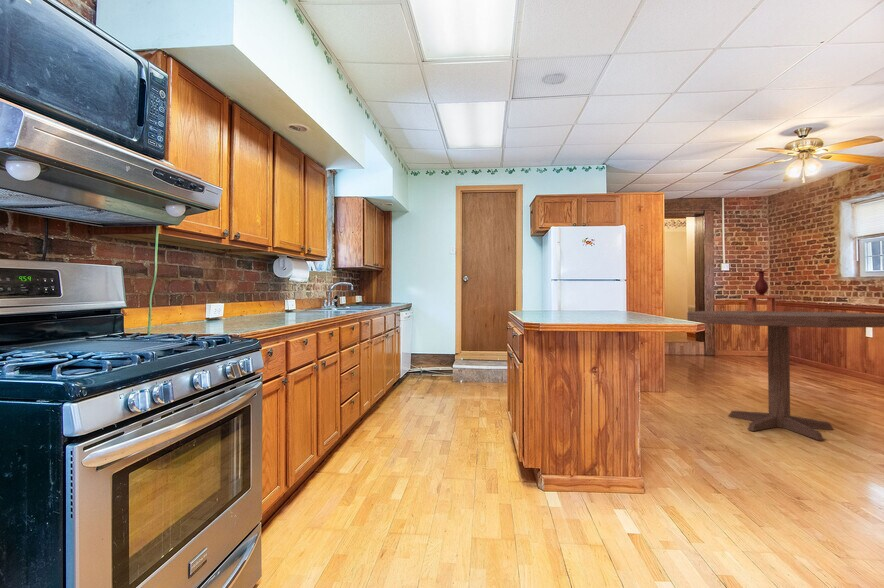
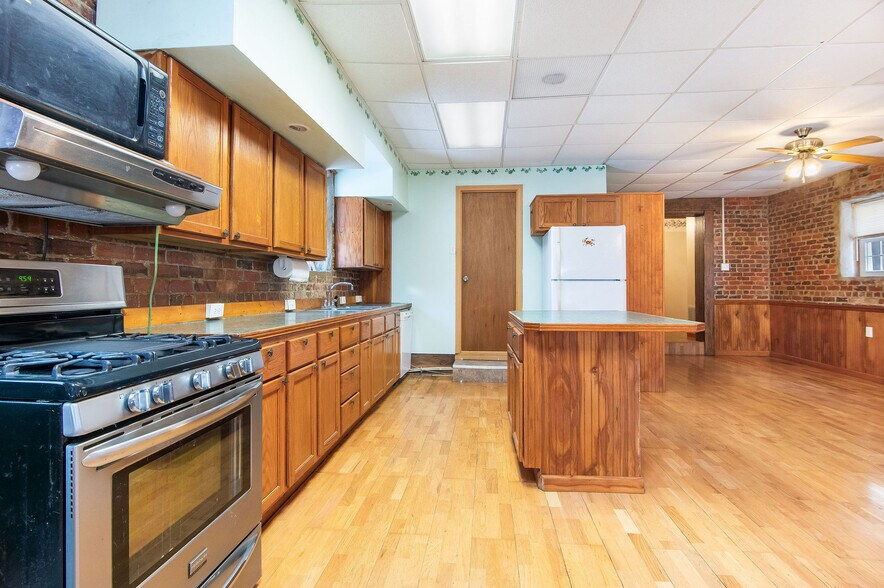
- dining table (778, 369)
- vase (761, 291)
